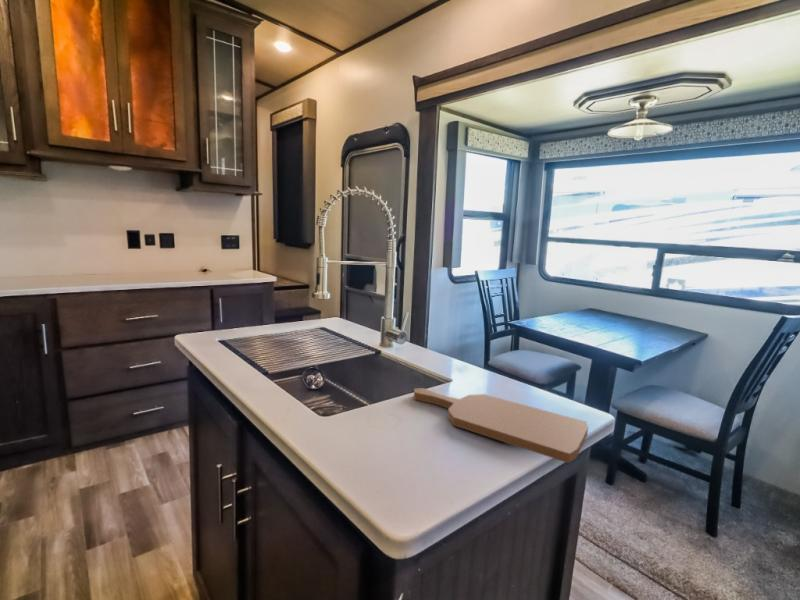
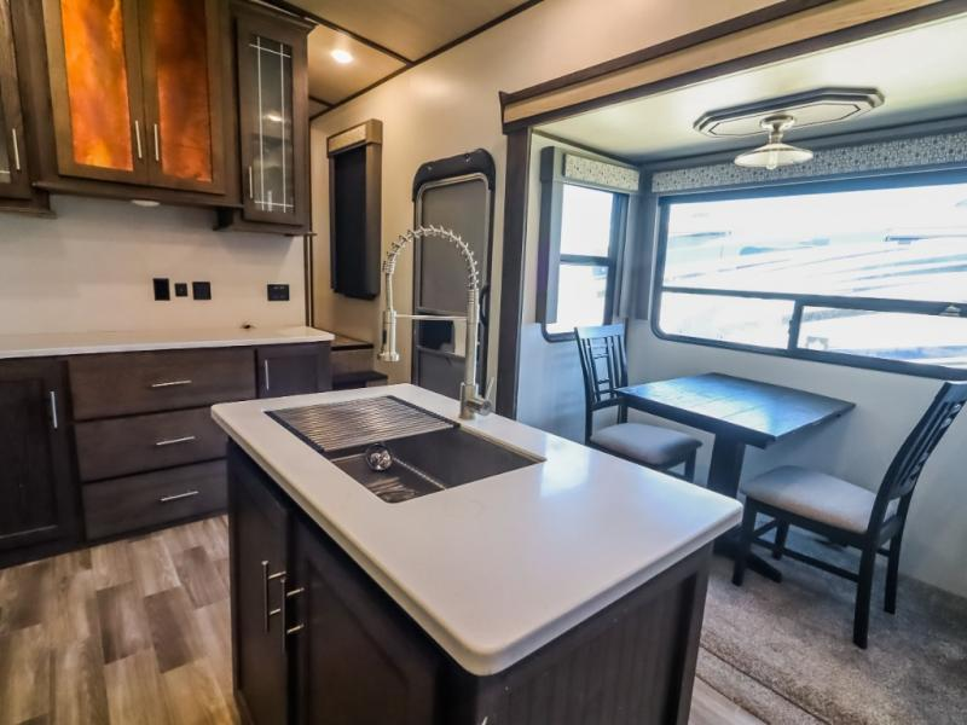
- cutting board (487, 414)
